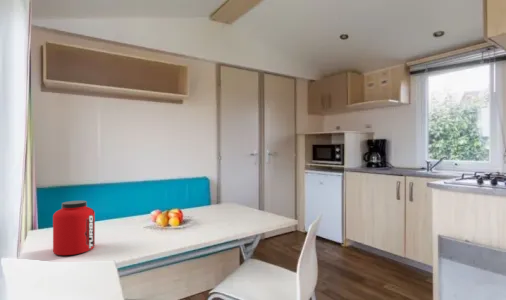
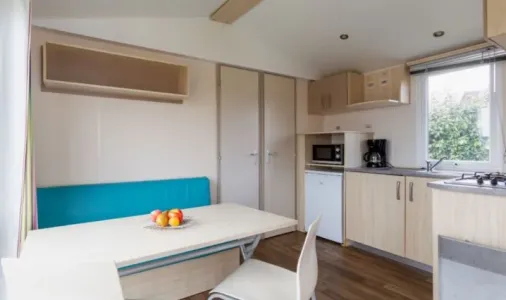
- protein powder (74, 226)
